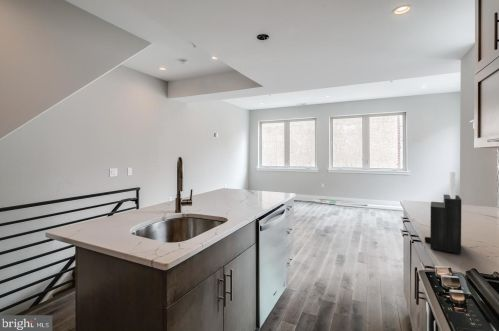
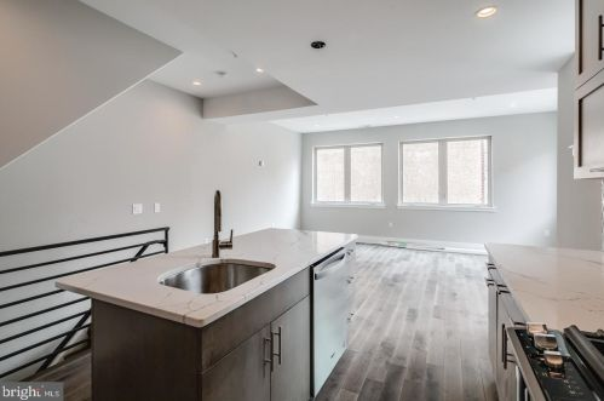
- knife block (441, 208)
